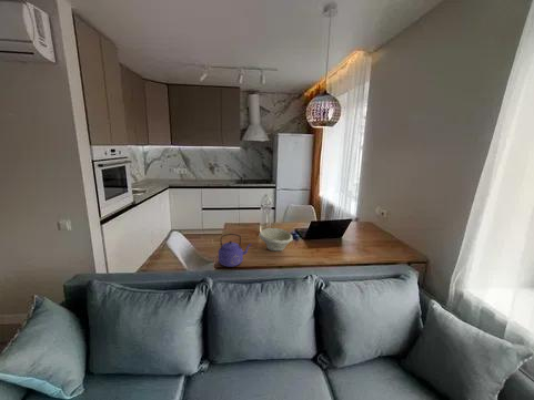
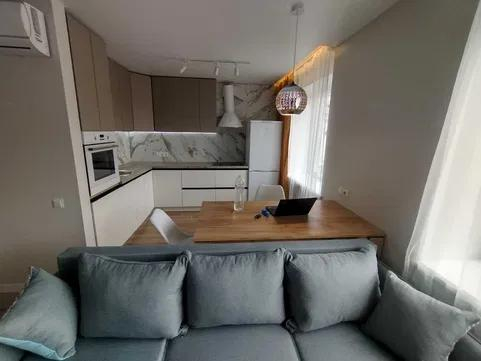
- kettle (234, 248)
- bowl (275, 240)
